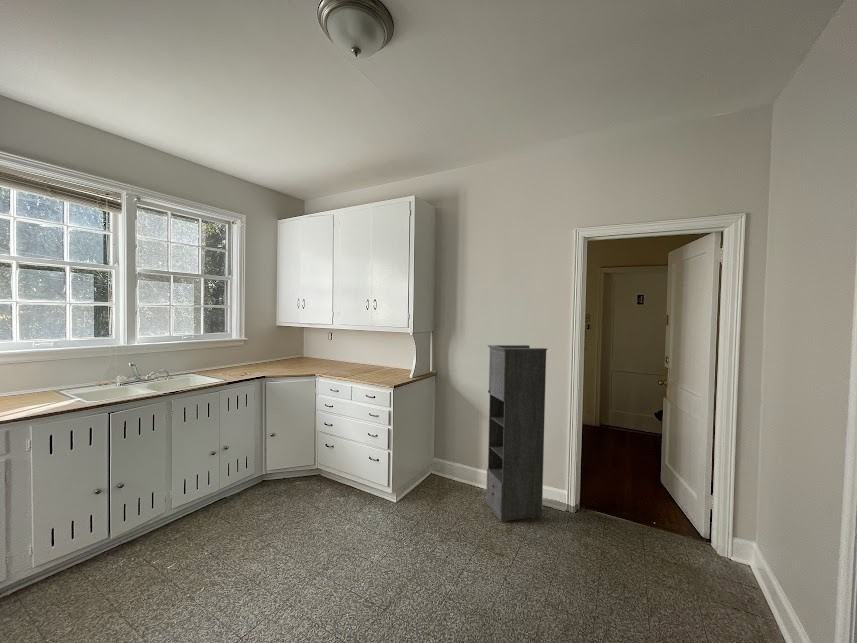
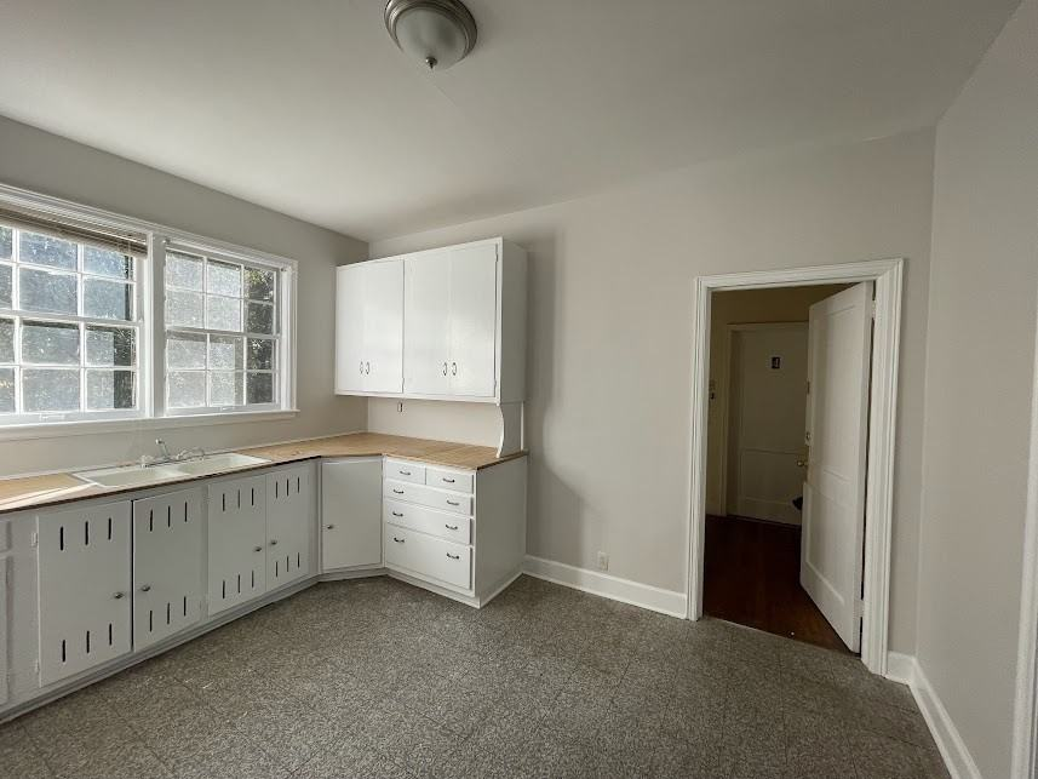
- storage cabinet (514, 428)
